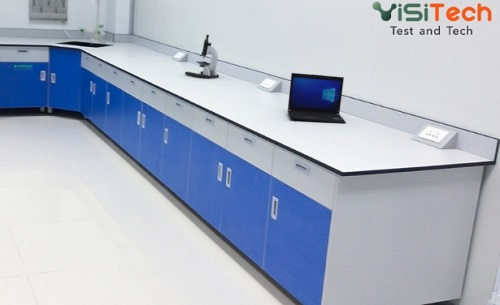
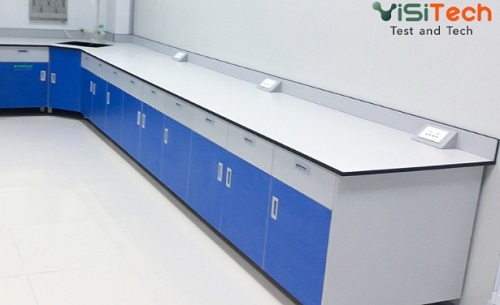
- laptop (317, 97)
- microscope (205, 55)
